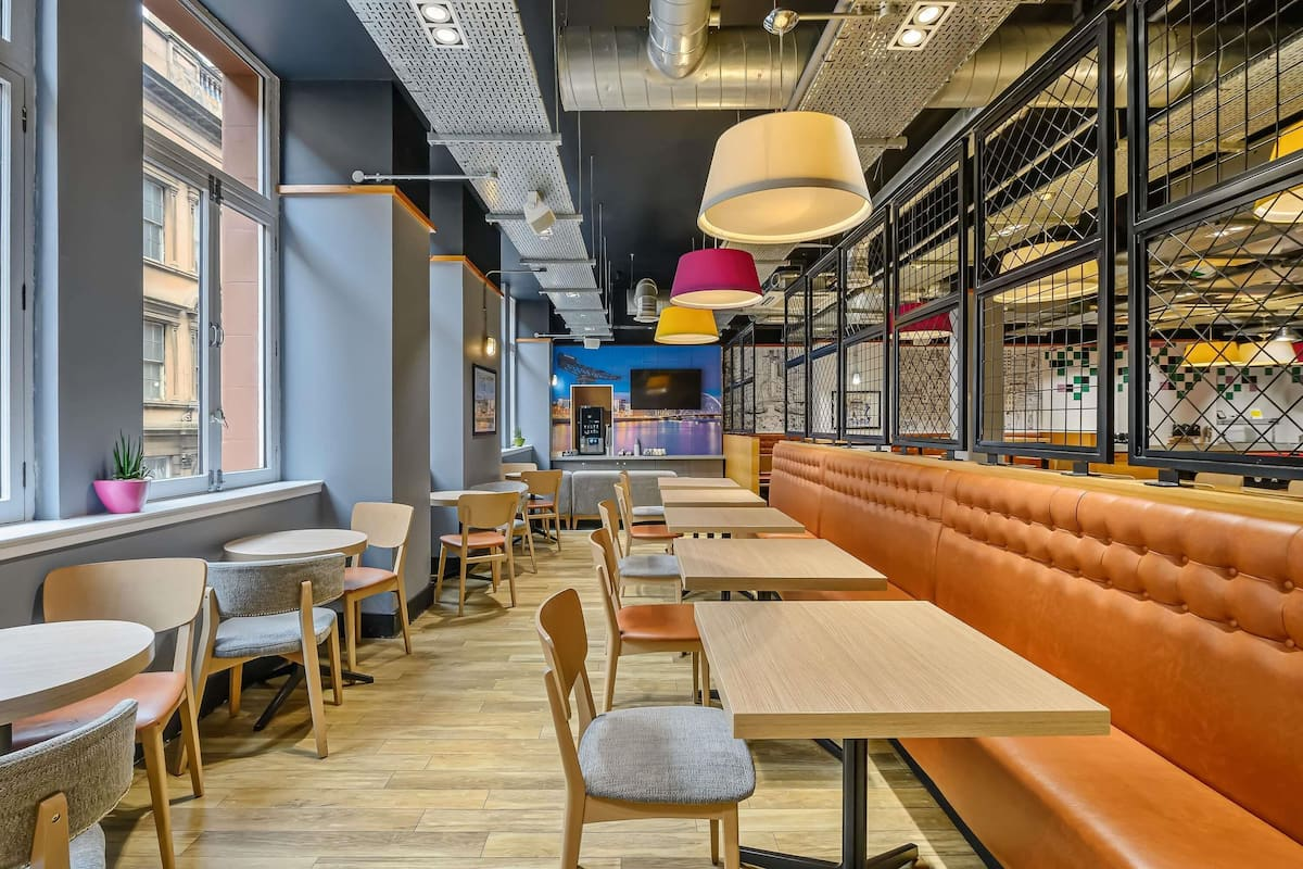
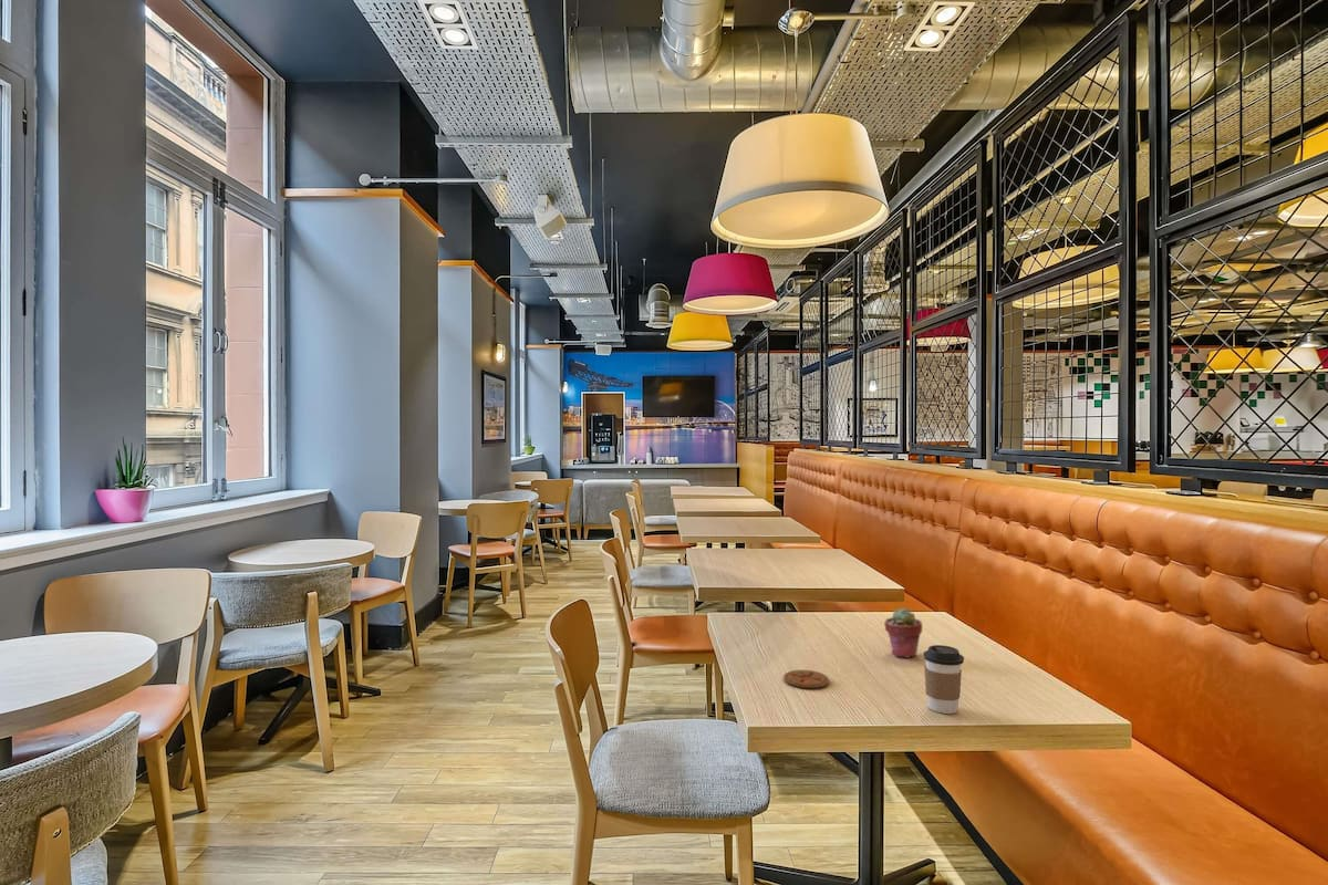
+ coaster (806, 678)
+ potted succulent (903, 631)
+ coffee cup (943, 678)
